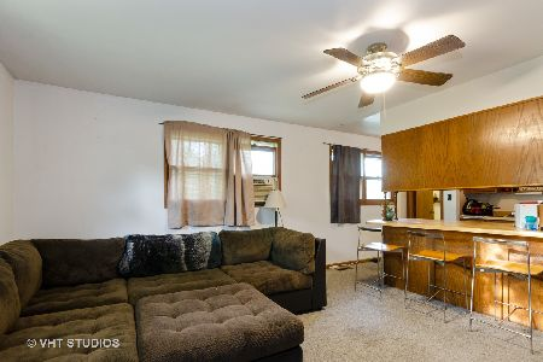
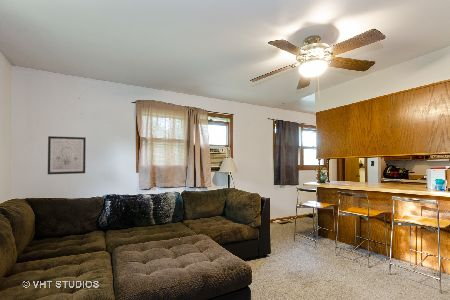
+ wall art (67, 155)
